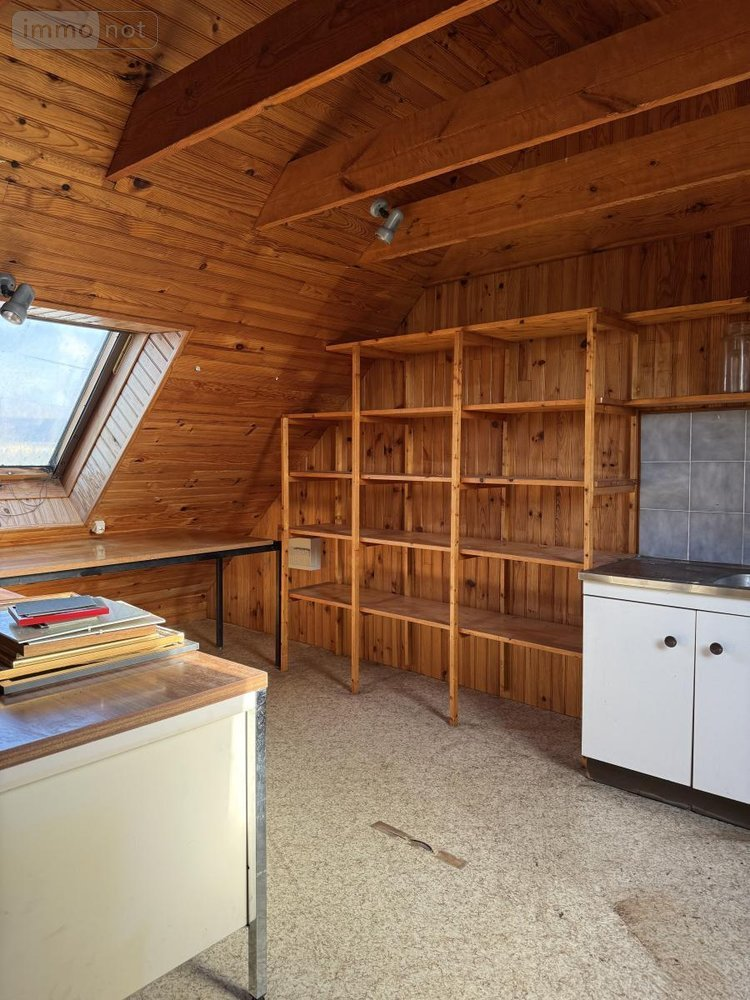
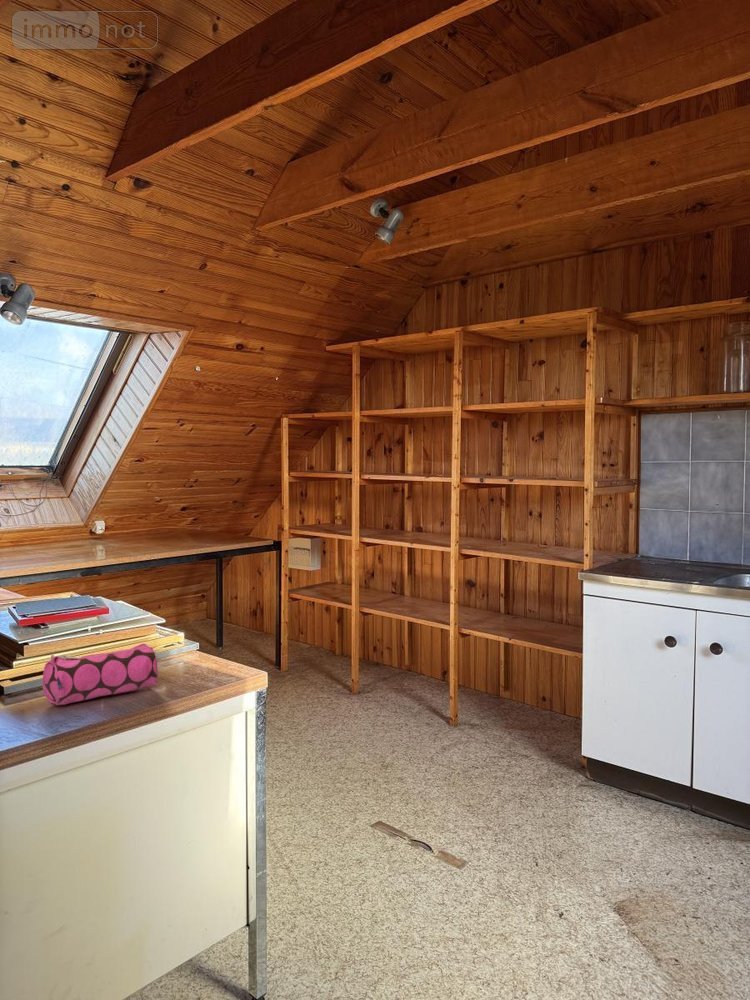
+ pencil case (103, 671)
